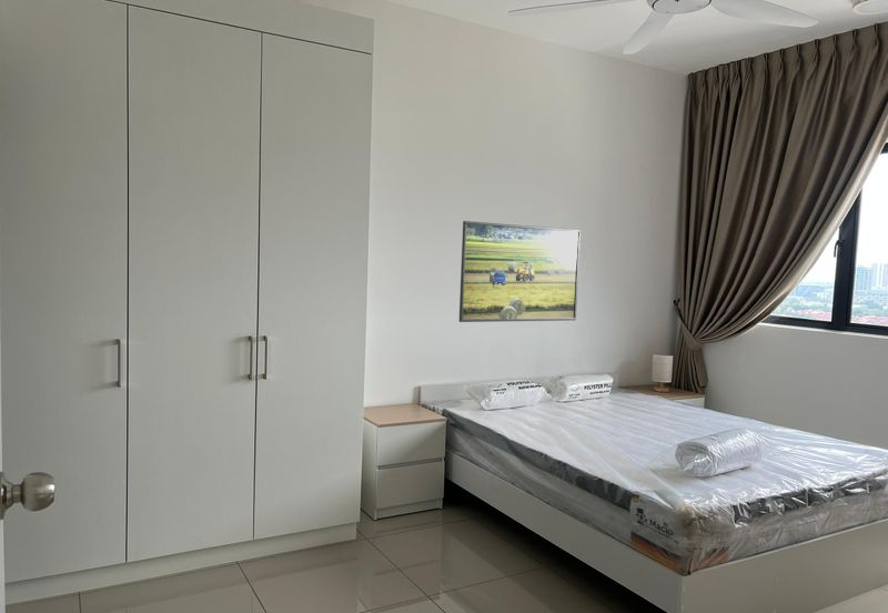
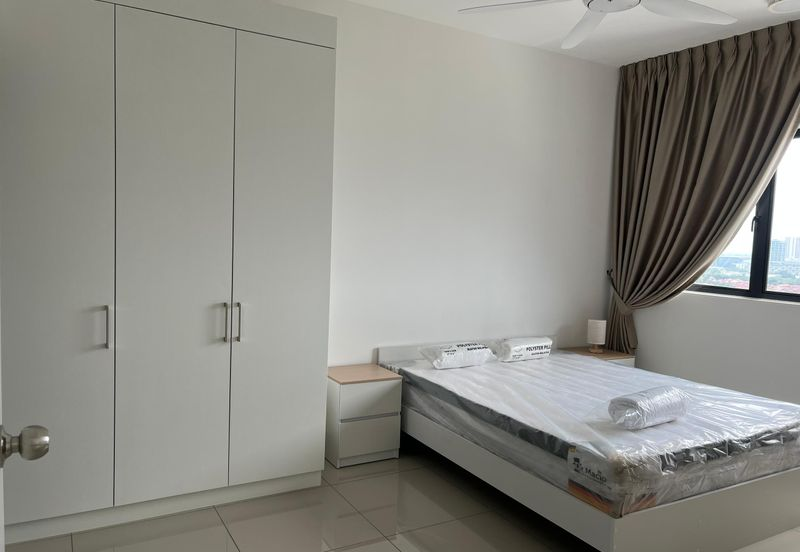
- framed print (522, 273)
